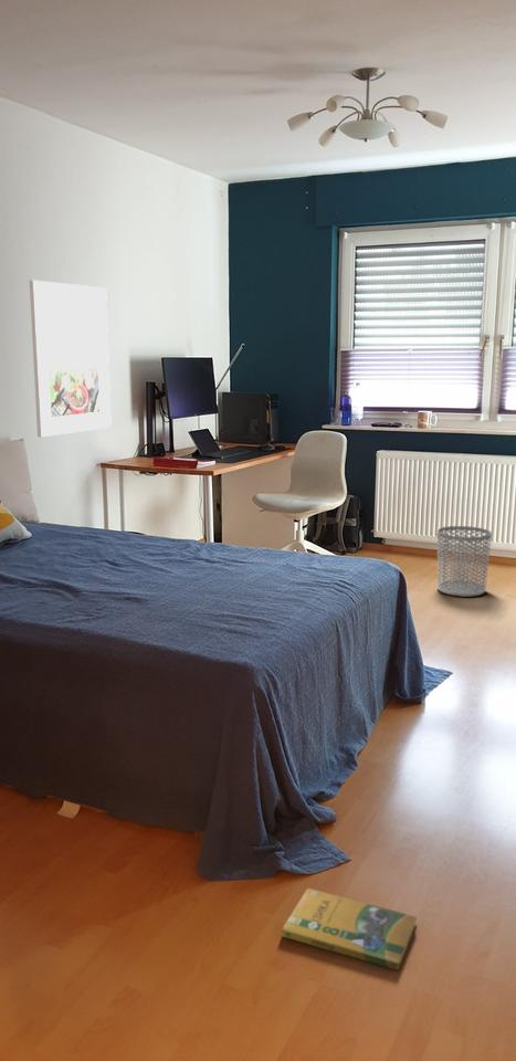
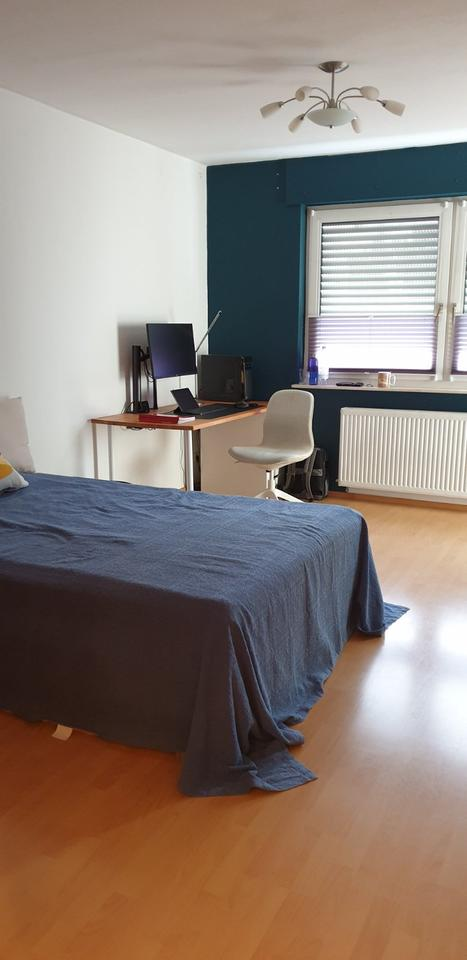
- waste bin (463, 560)
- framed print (73, 359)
- booklet (349, 926)
